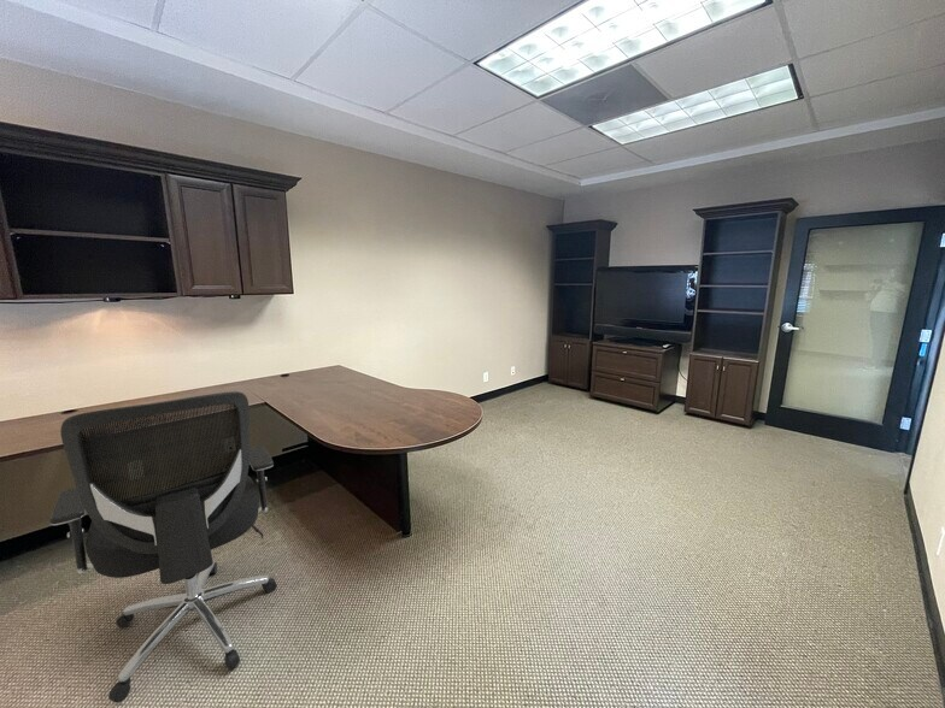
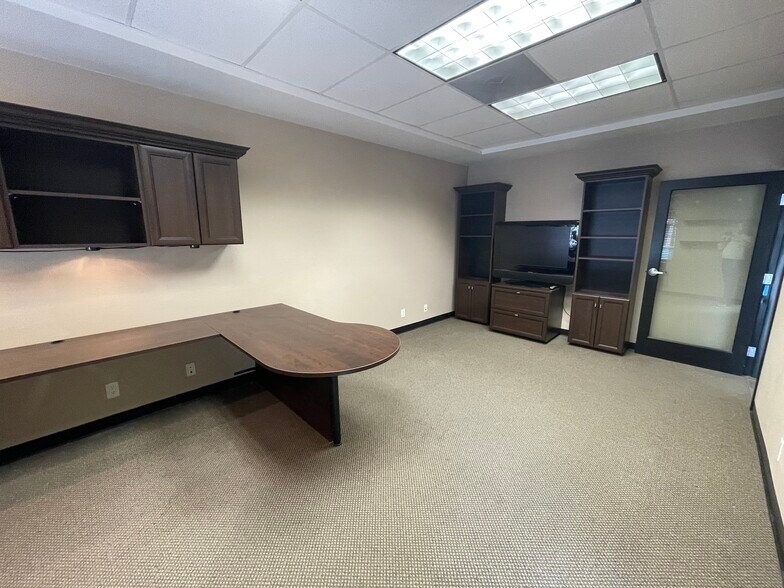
- chair (181, 509)
